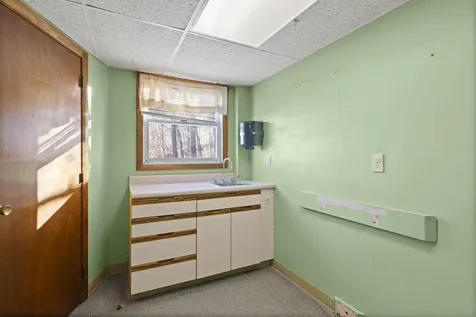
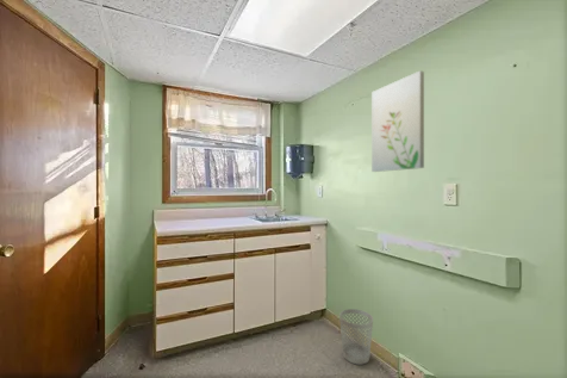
+ wall art (394, 126)
+ wastebasket (355, 335)
